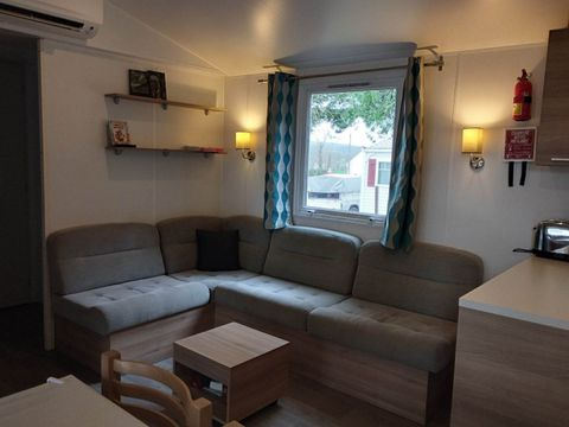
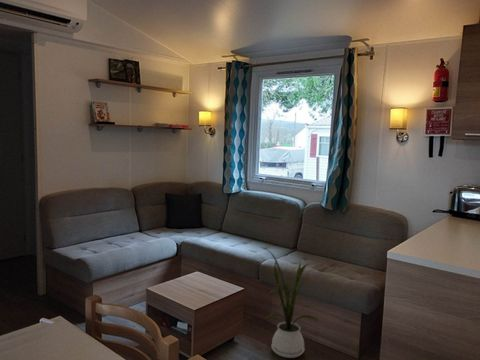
+ house plant (286, 301)
